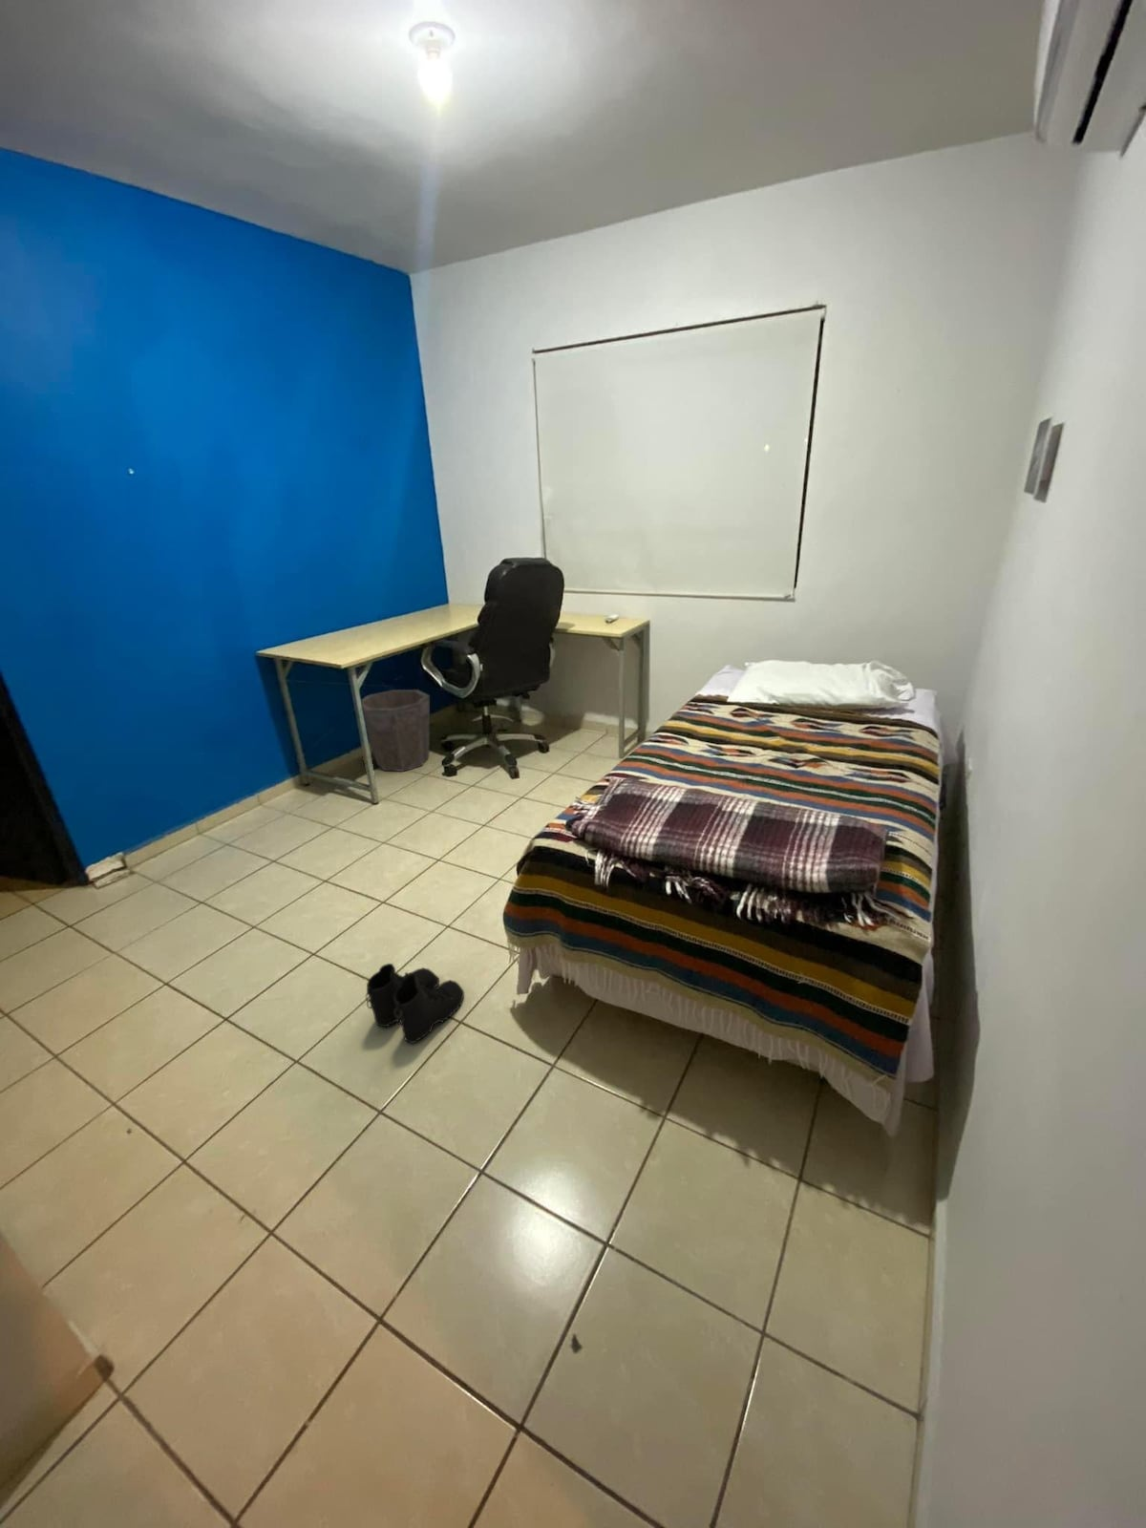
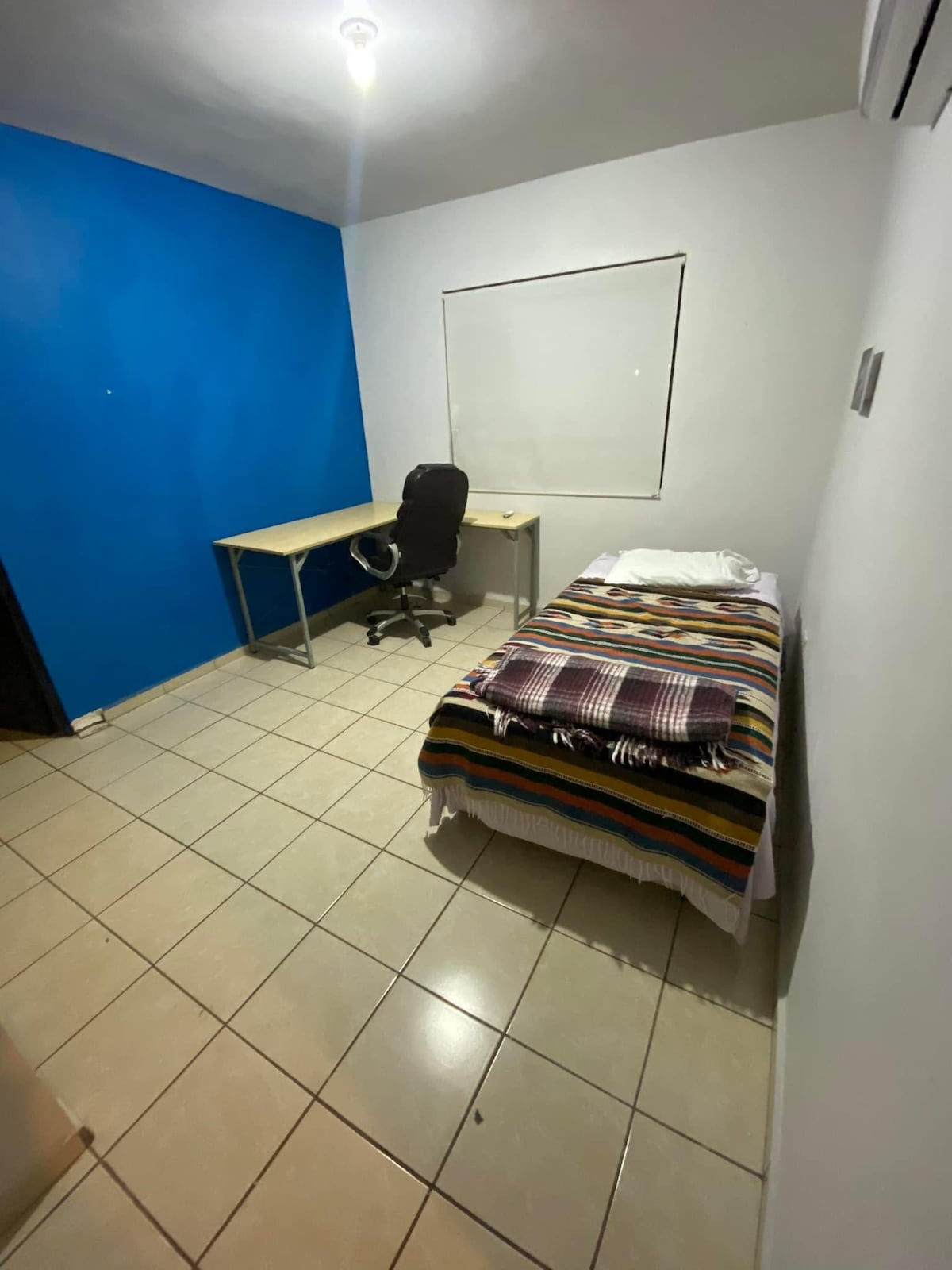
- boots (414, 987)
- waste bin (398, 730)
